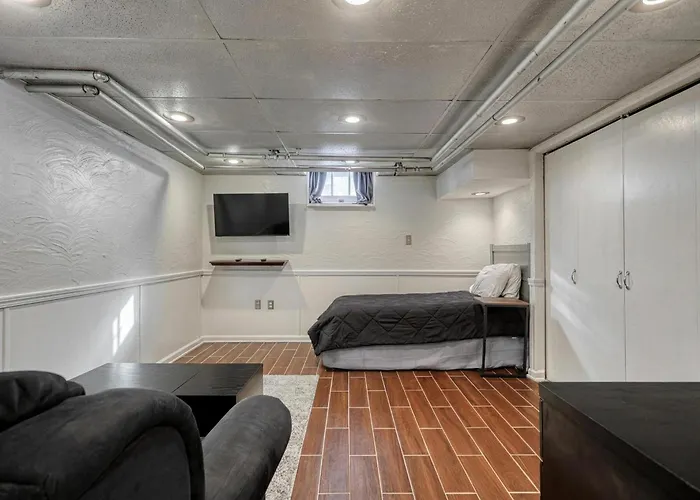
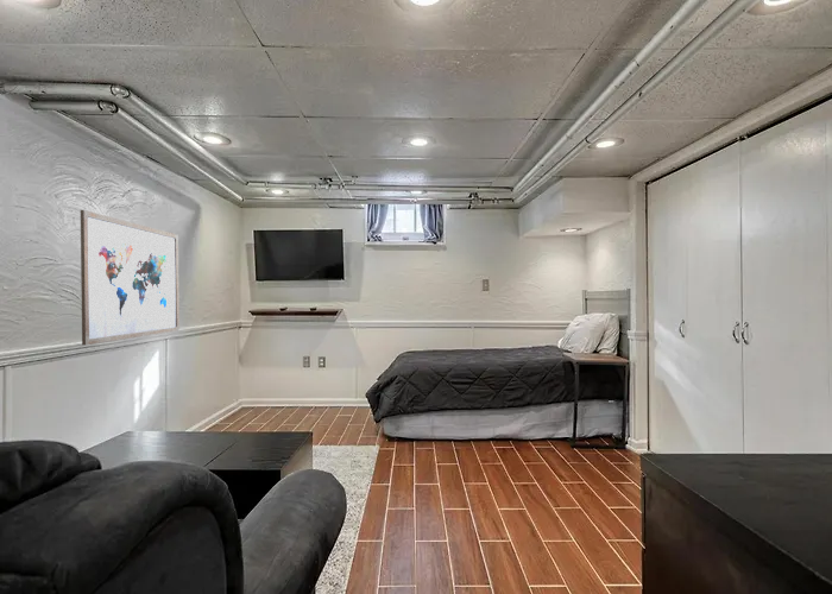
+ wall art (138, 280)
